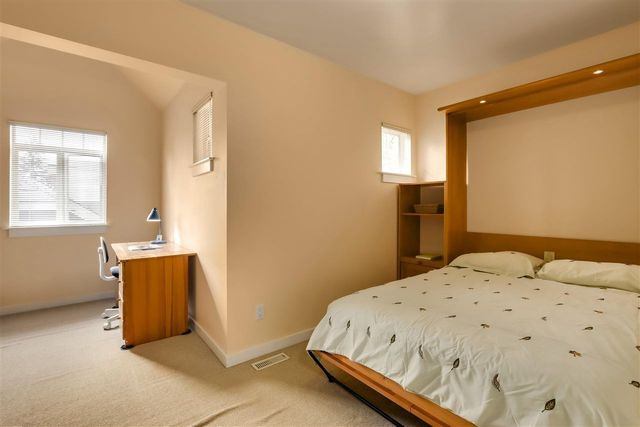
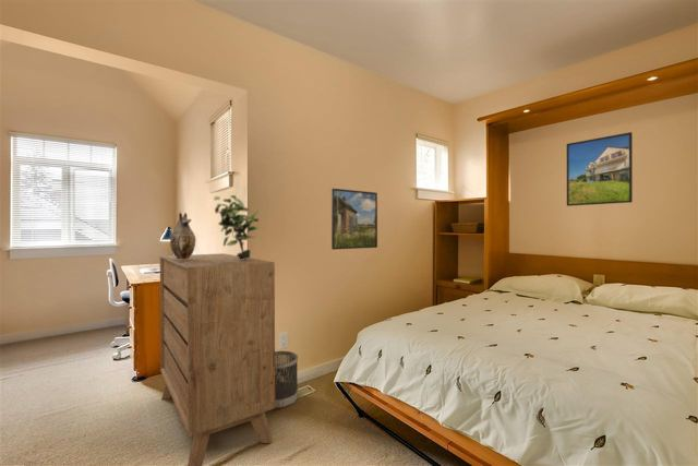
+ decorative vase (183, 235)
+ wastebasket (279, 378)
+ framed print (597, 171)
+ dresser (210, 337)
+ potted plant (236, 227)
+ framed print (356, 219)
